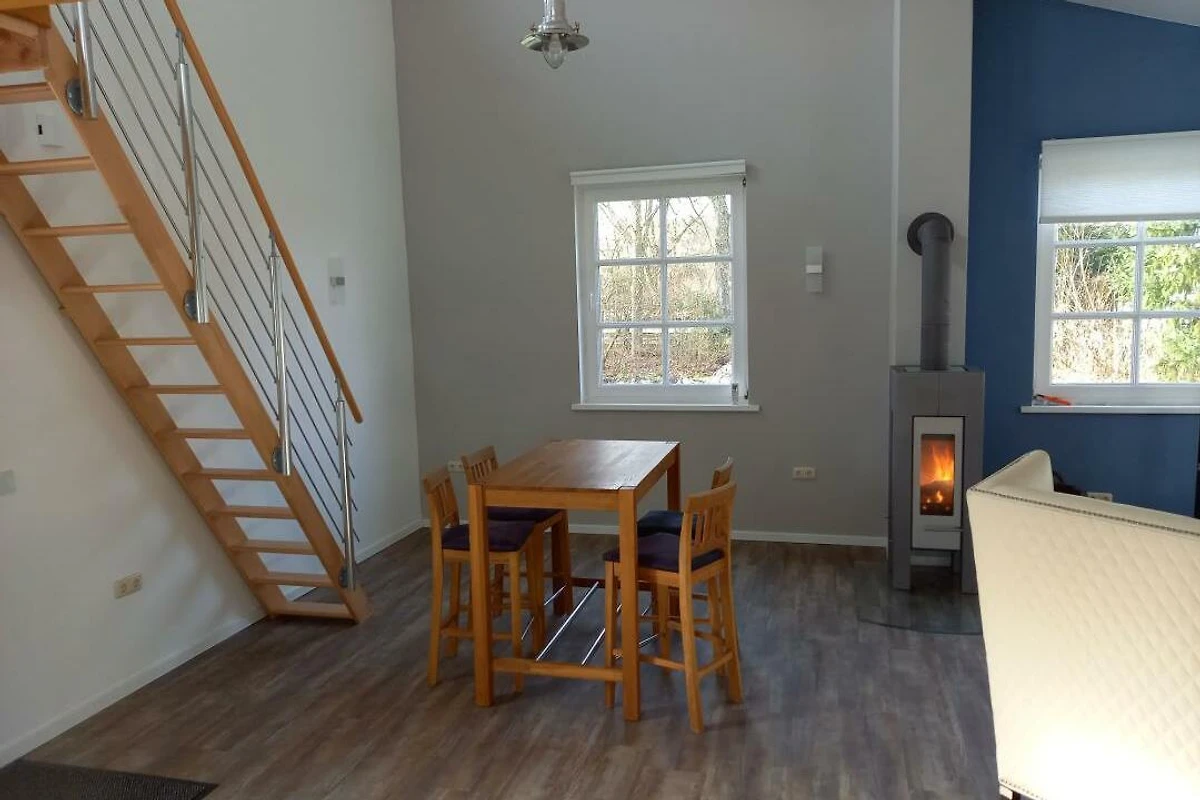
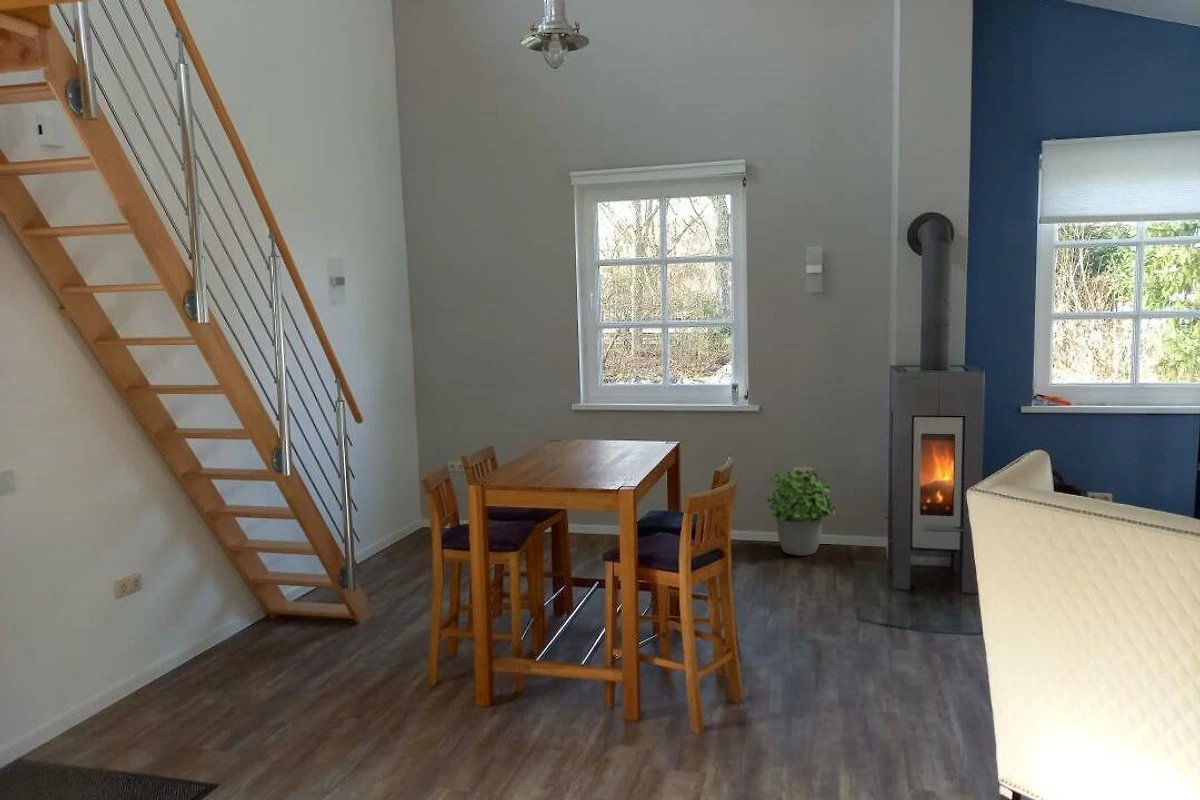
+ potted plant (800, 510)
